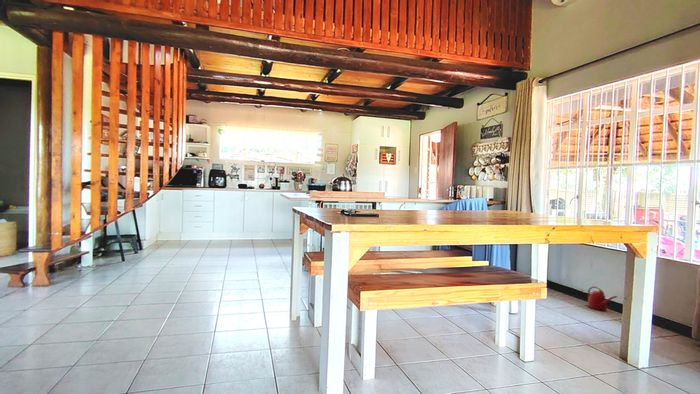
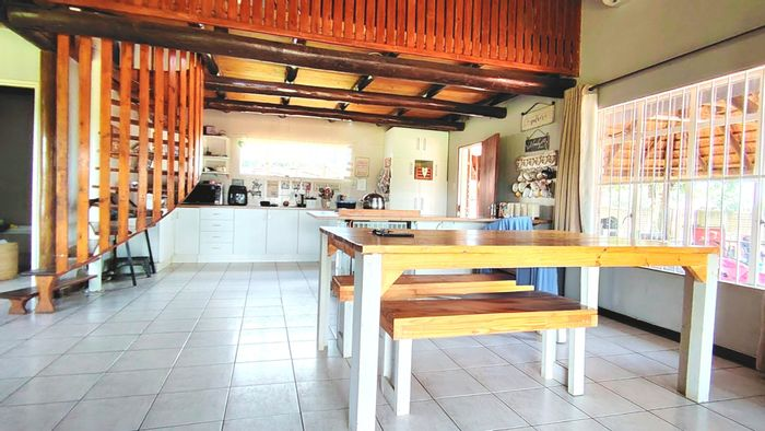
- watering can (602, 299)
